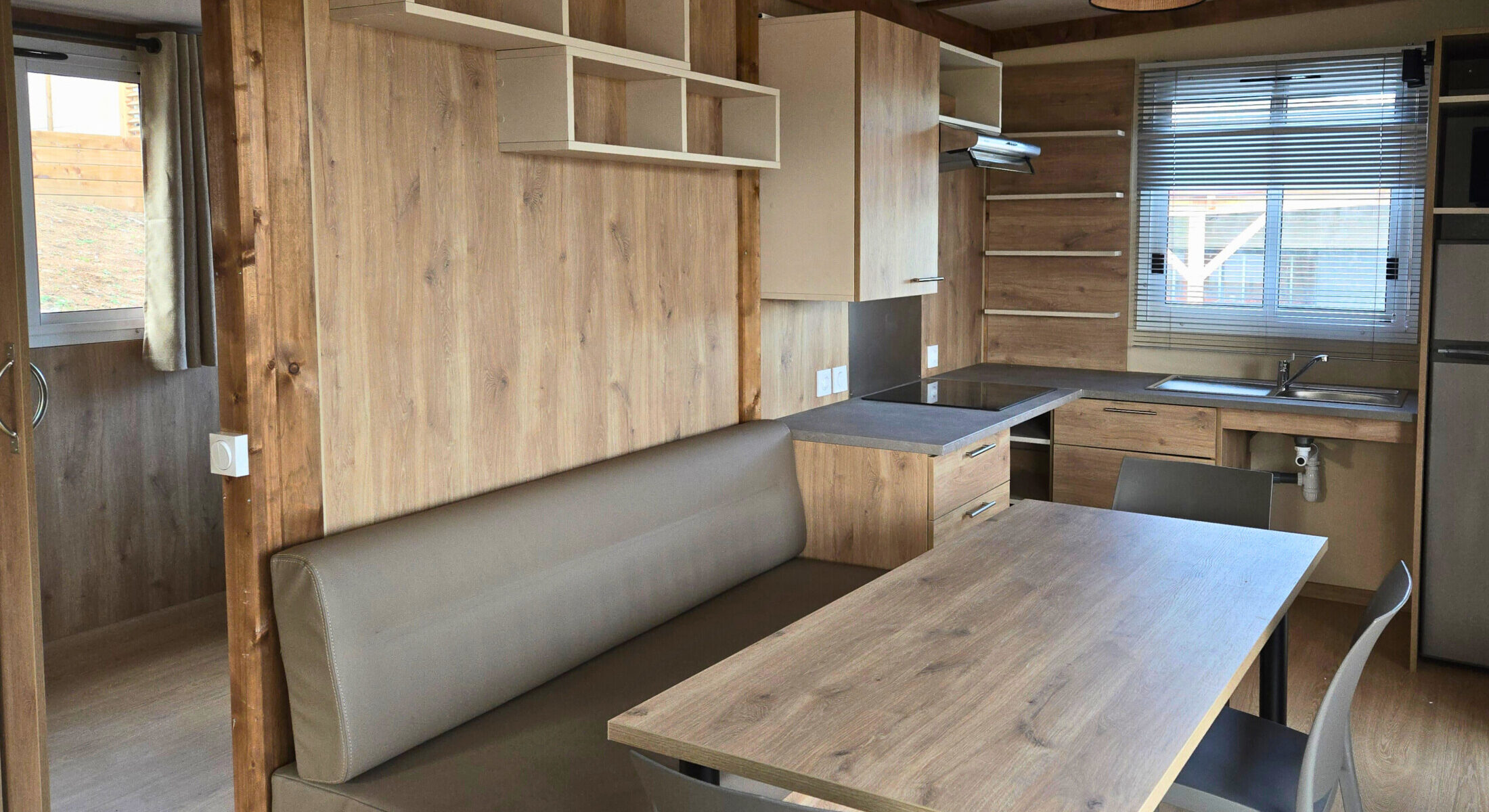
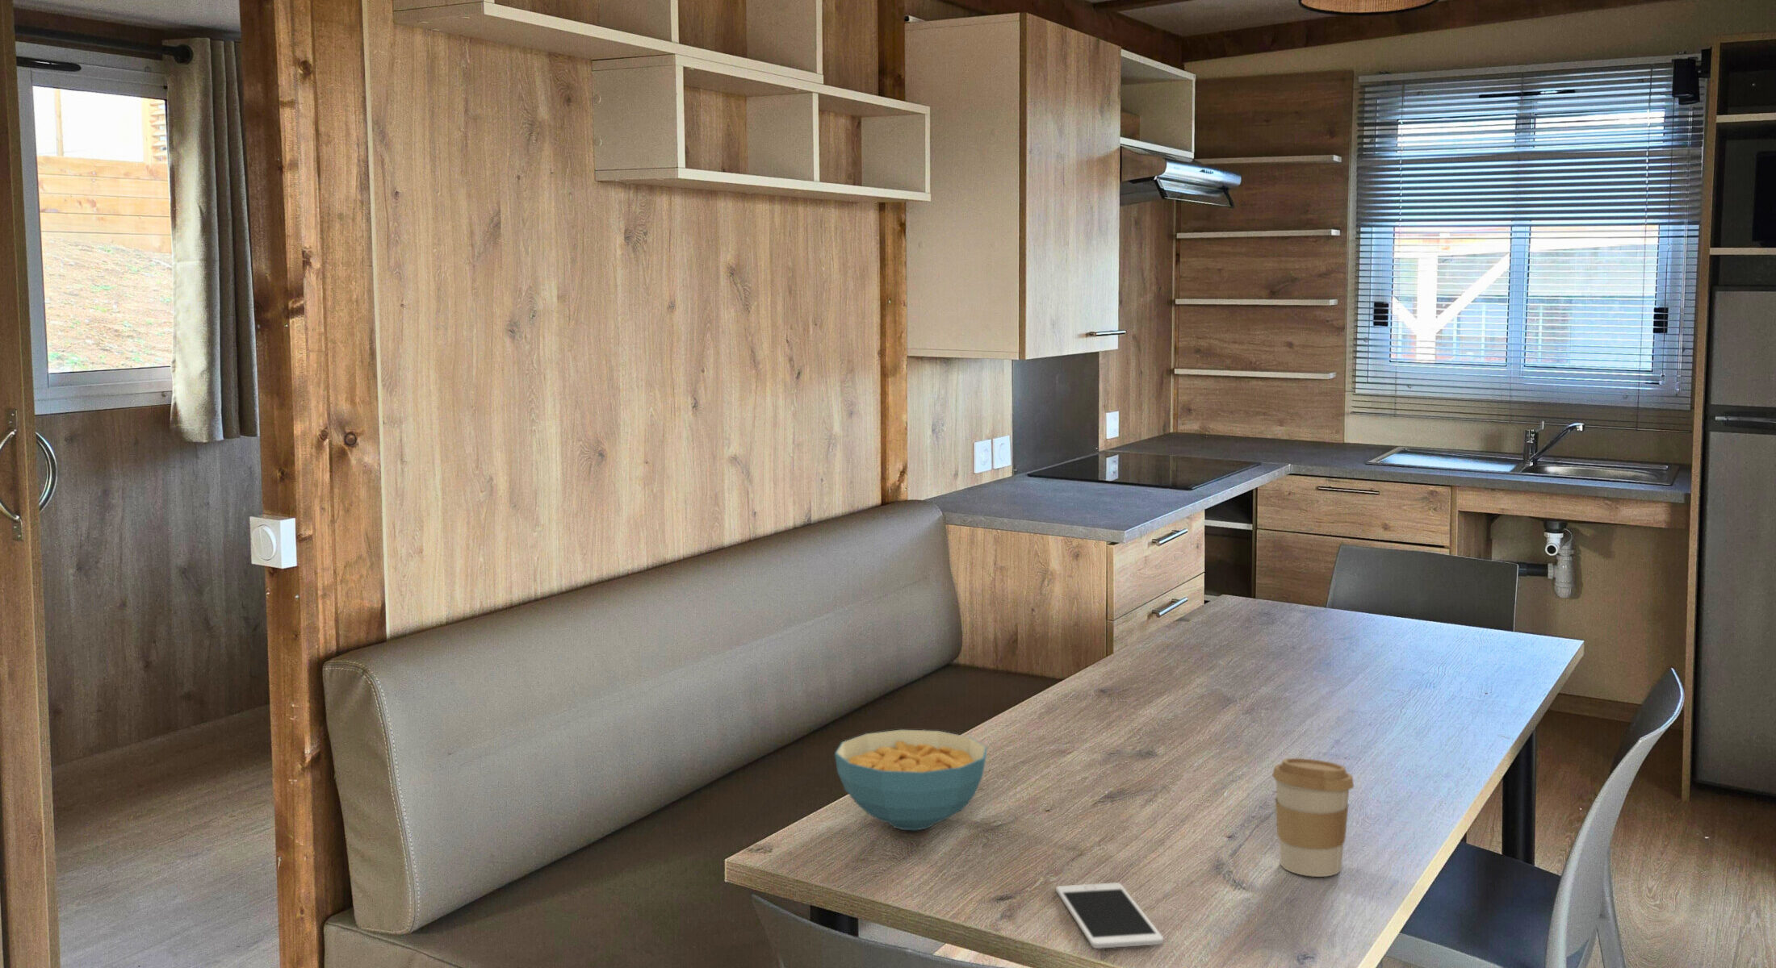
+ cereal bowl (911, 786)
+ coffee cup (1312, 813)
+ cell phone (1107, 913)
